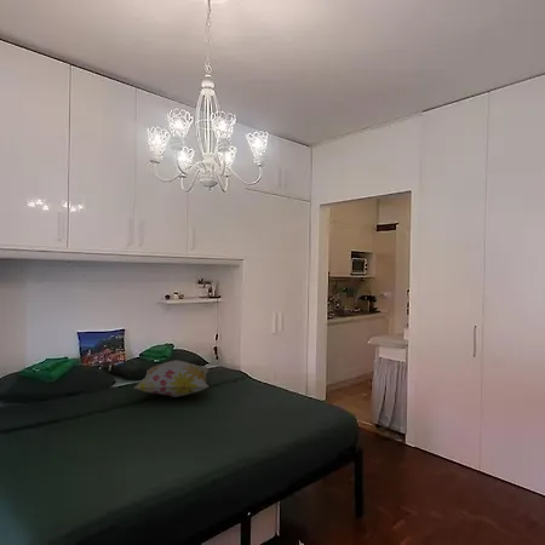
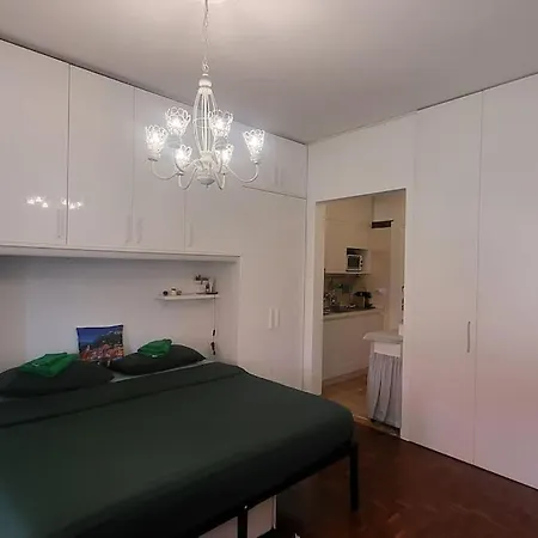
- decorative pillow (174, 378)
